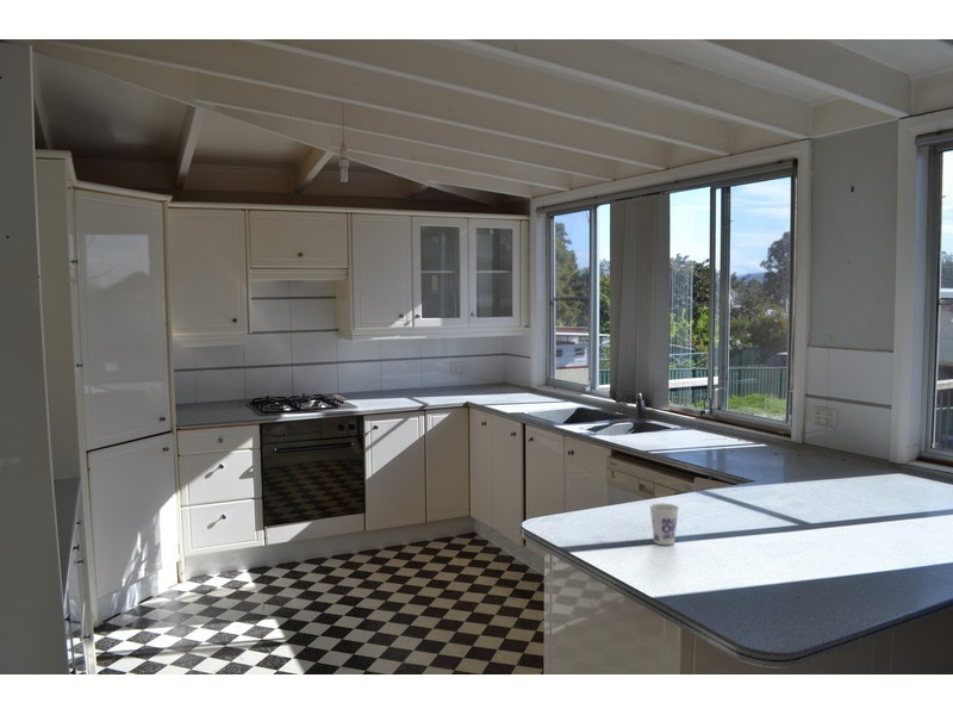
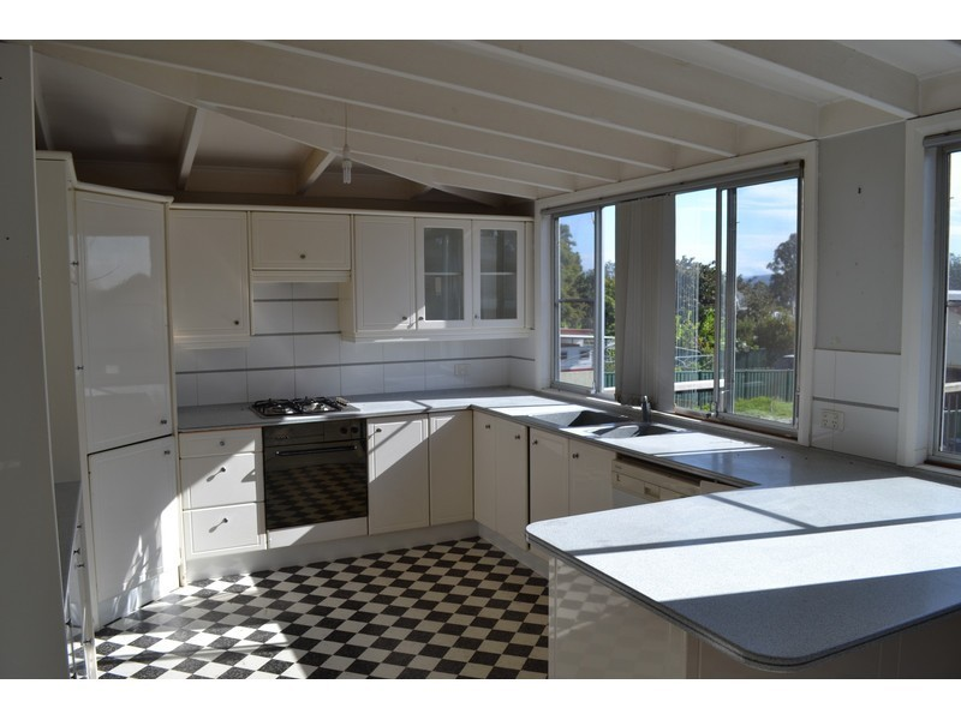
- cup (664, 524)
